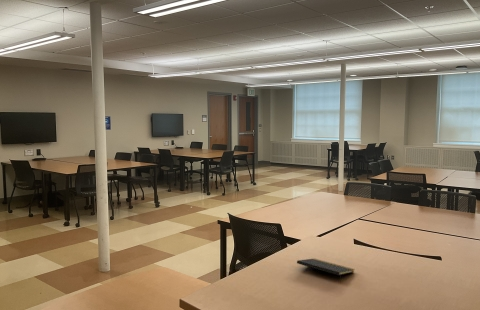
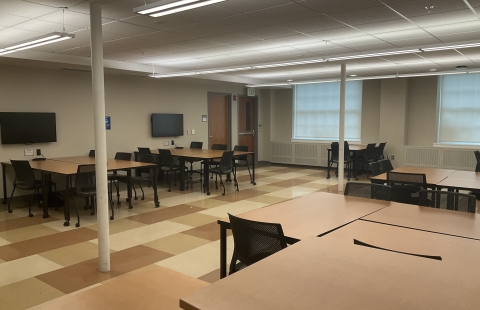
- notepad (325, 266)
